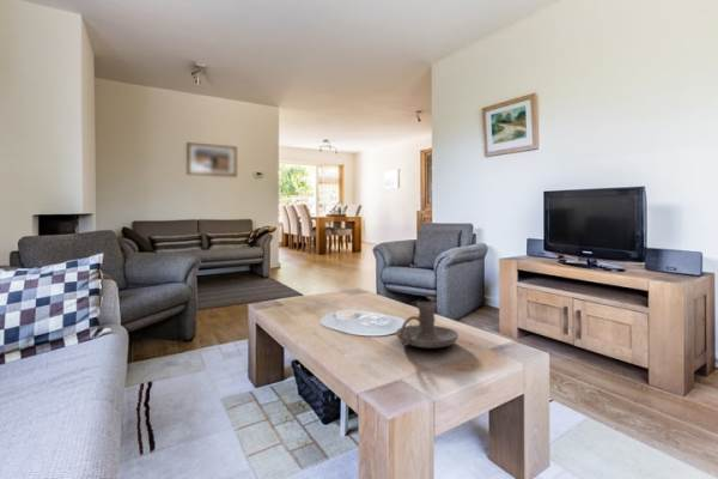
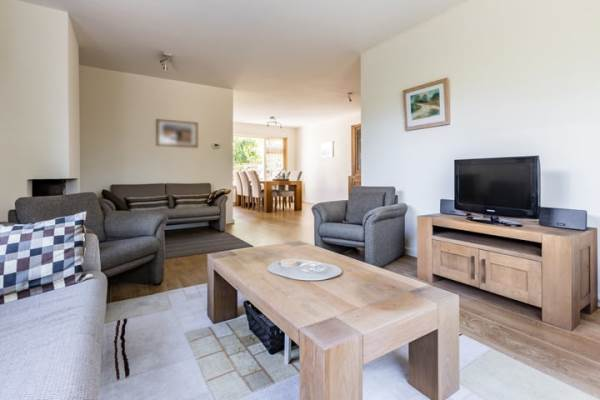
- candle holder (422, 325)
